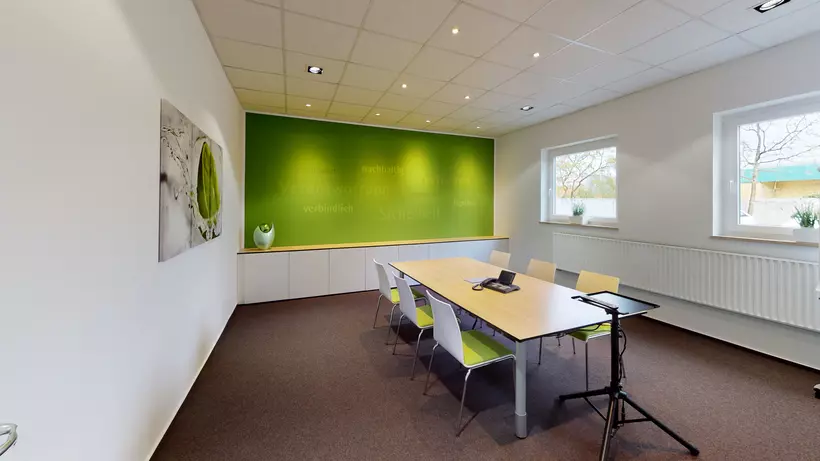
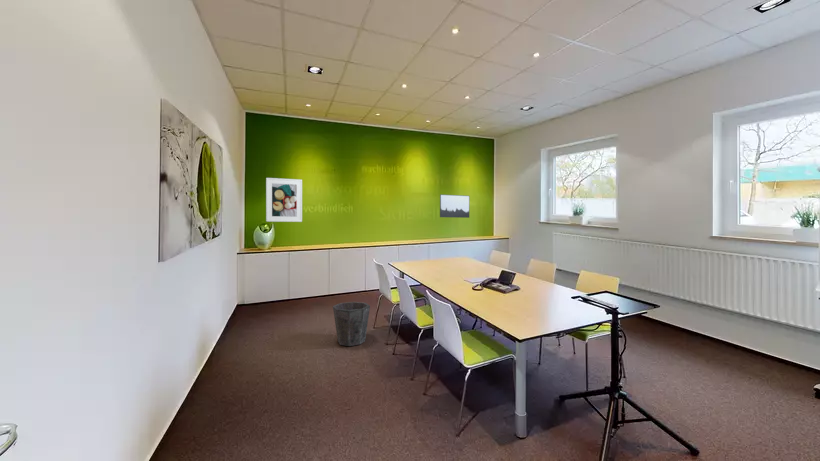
+ waste bin (351, 323)
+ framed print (284, 200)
+ wall art (454, 206)
